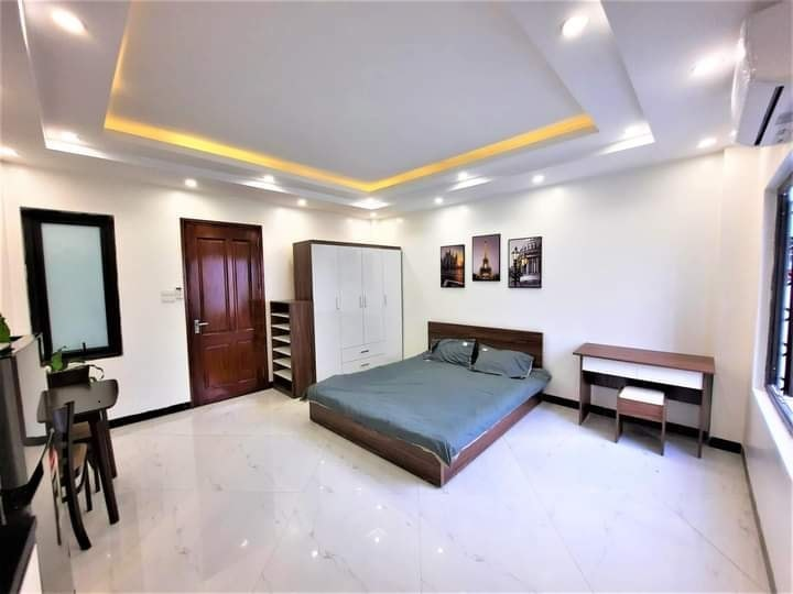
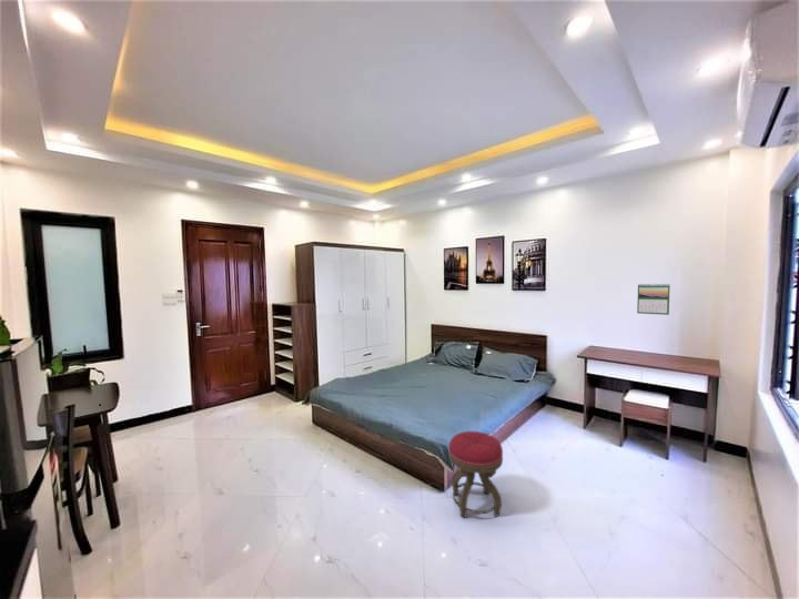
+ stool (475, 471)
+ calendar (653, 298)
